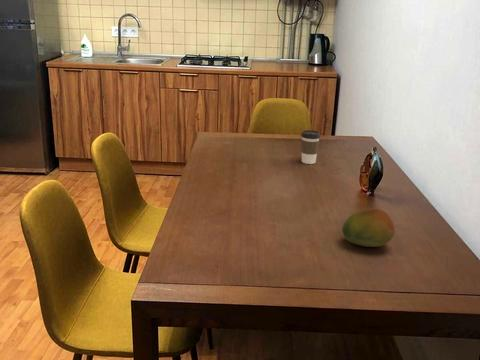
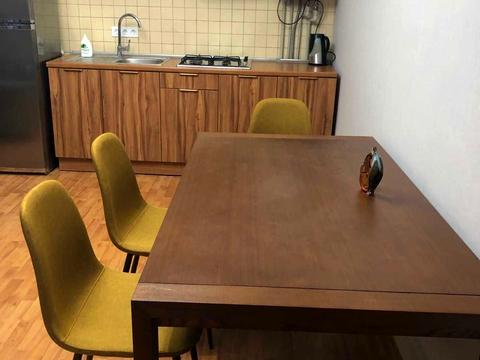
- coffee cup (309, 147)
- fruit (367, 227)
